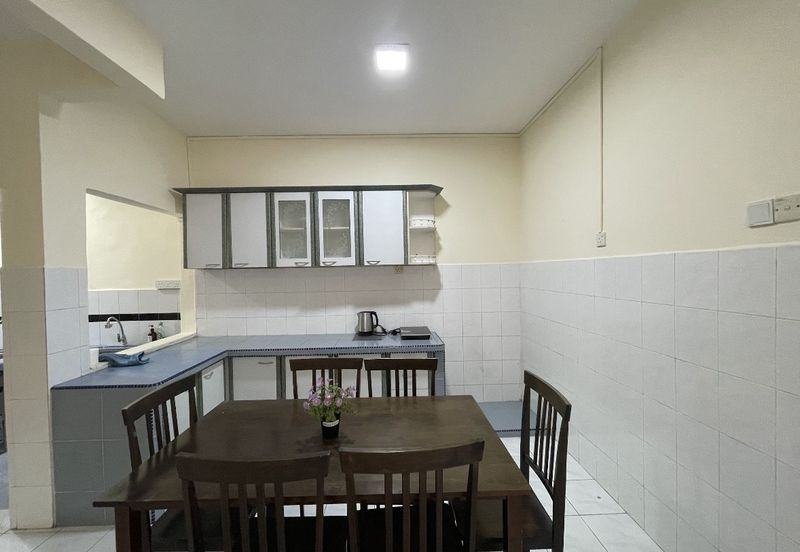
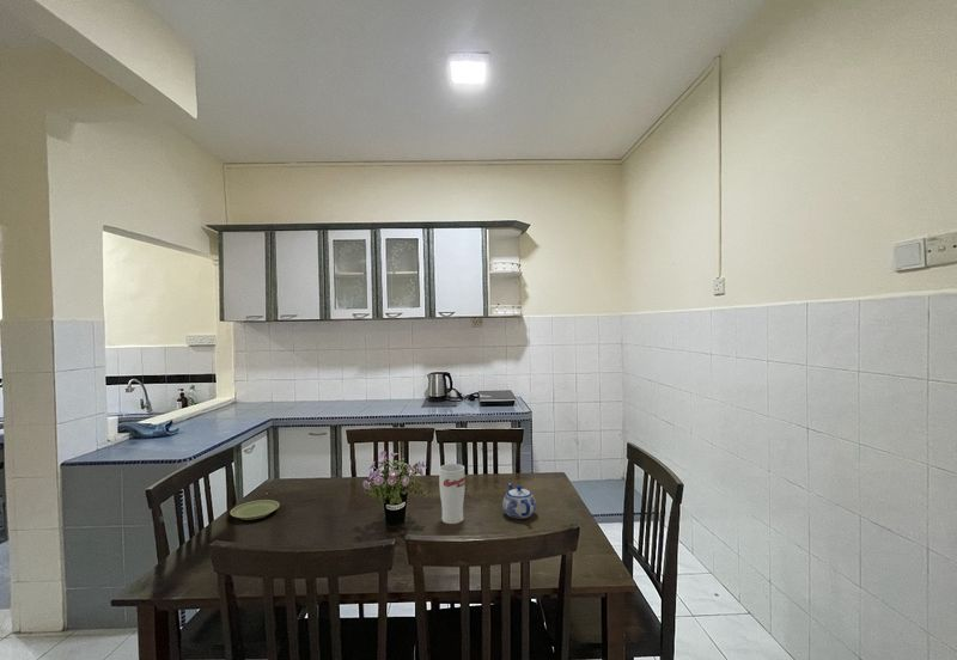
+ plate (255, 511)
+ teapot (518, 499)
+ cup (452, 494)
